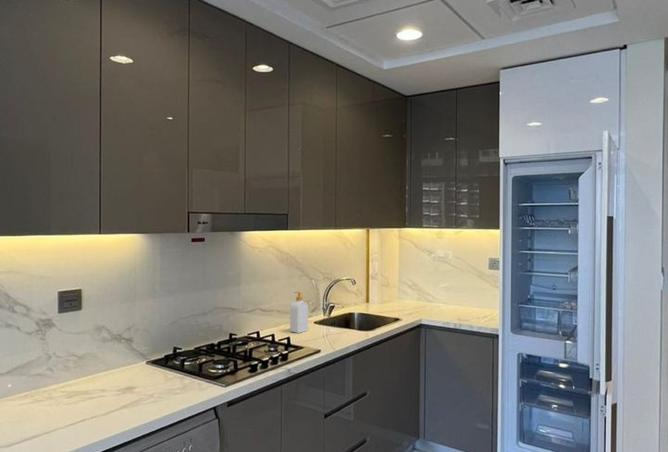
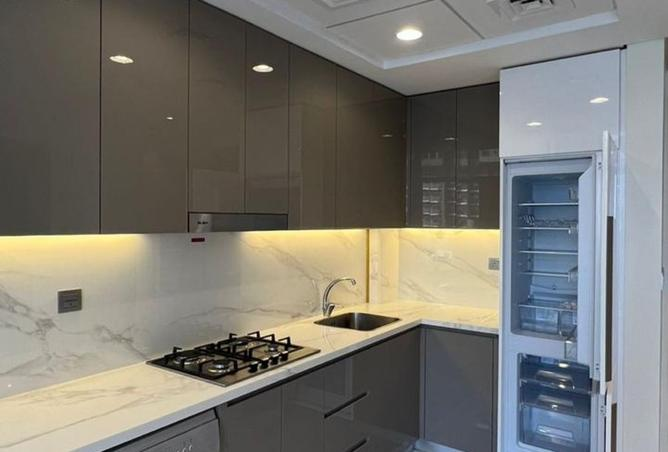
- soap bottle (298, 311)
